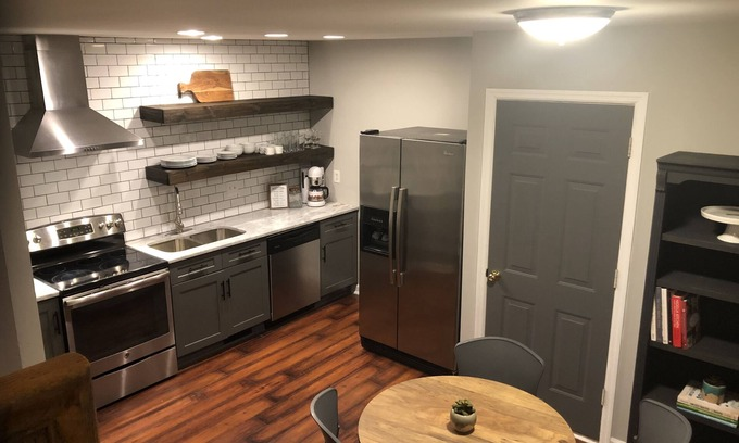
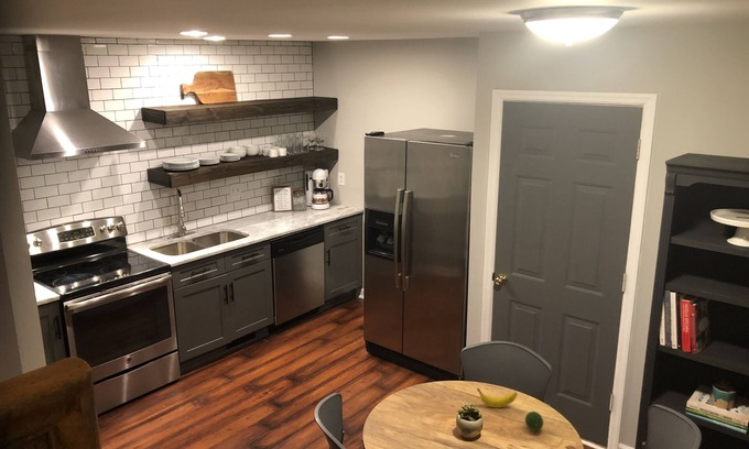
+ banana (496, 397)
+ fruit (533, 420)
